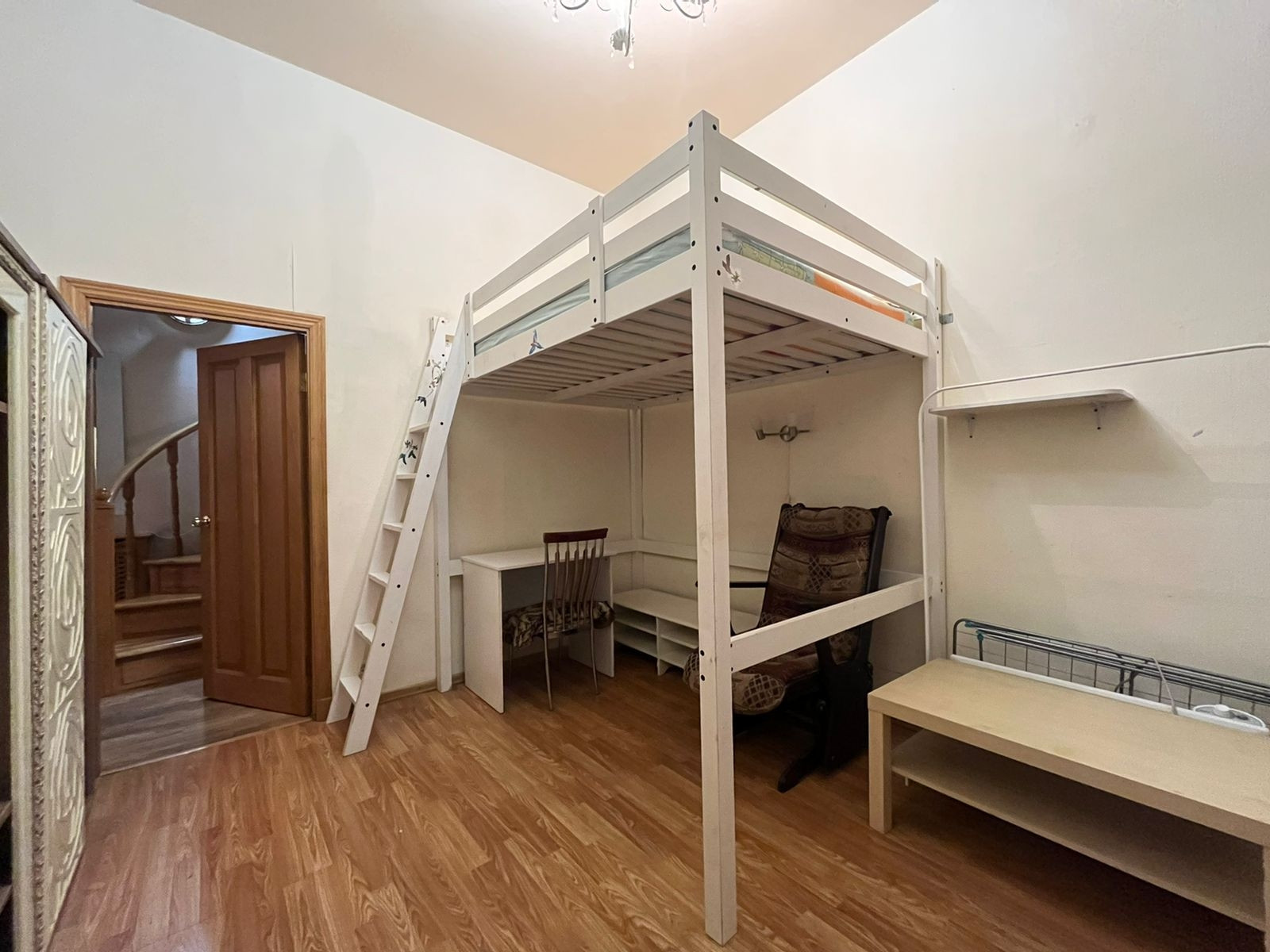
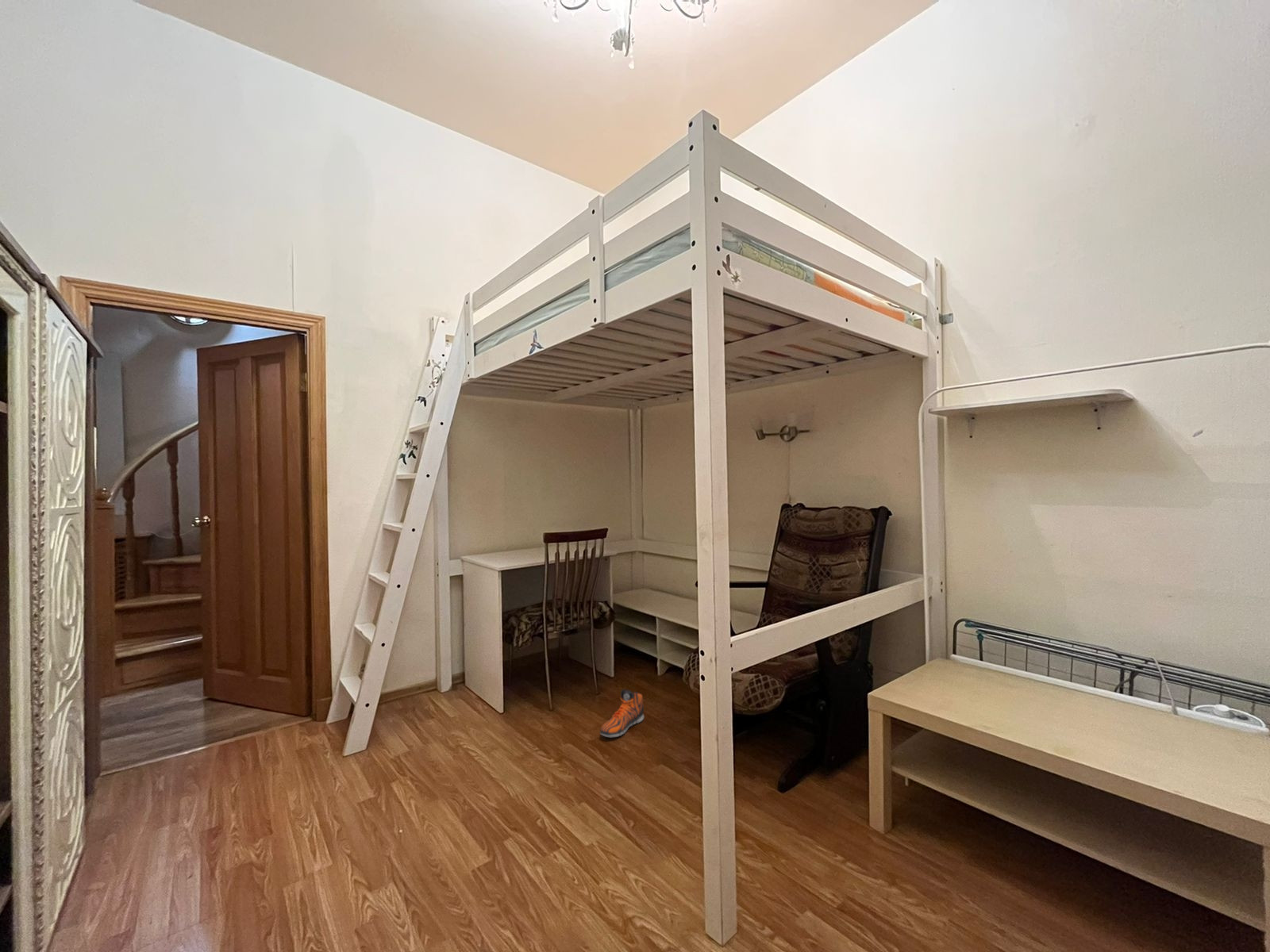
+ sneaker (622, 710)
